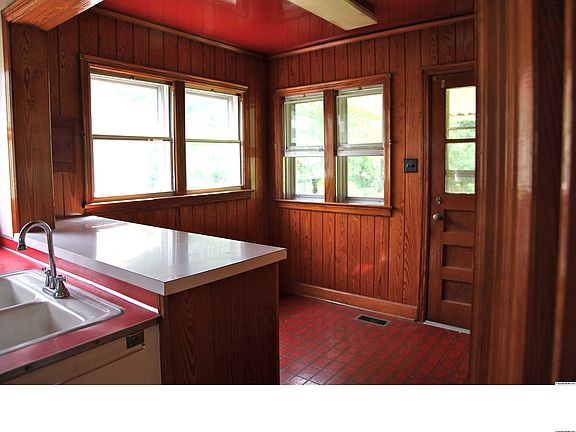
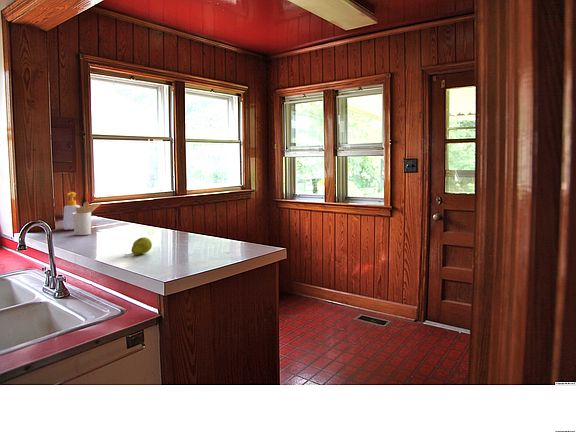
+ fruit (139, 245)
+ soap bottle (71, 210)
+ utensil holder (86, 218)
